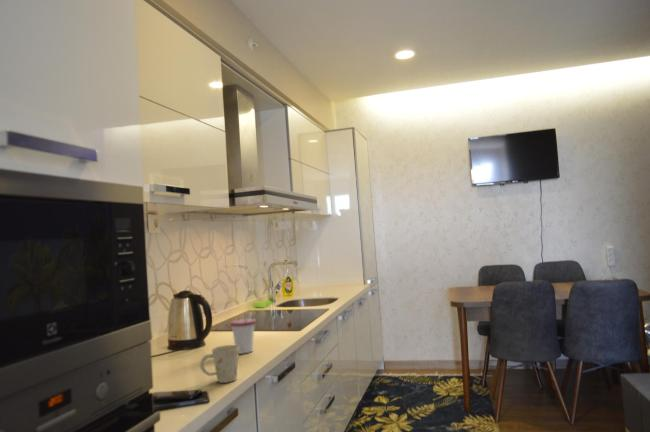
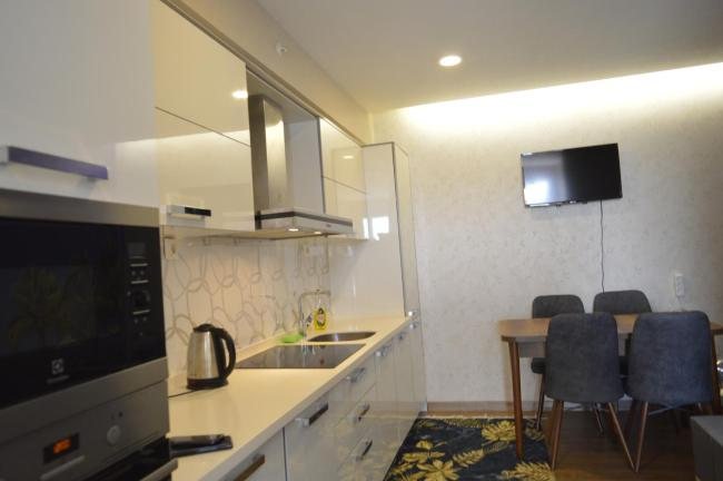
- cup (243, 332)
- mug (219, 364)
